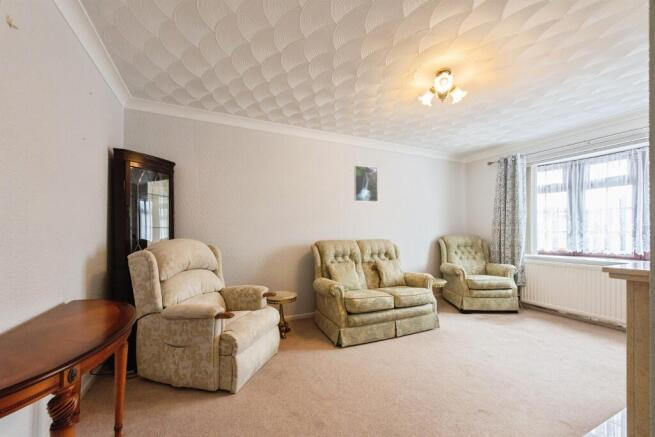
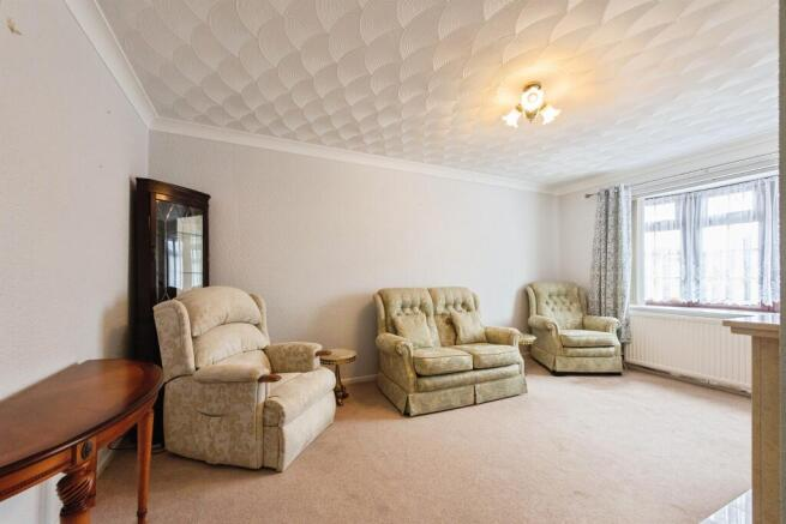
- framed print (366, 183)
